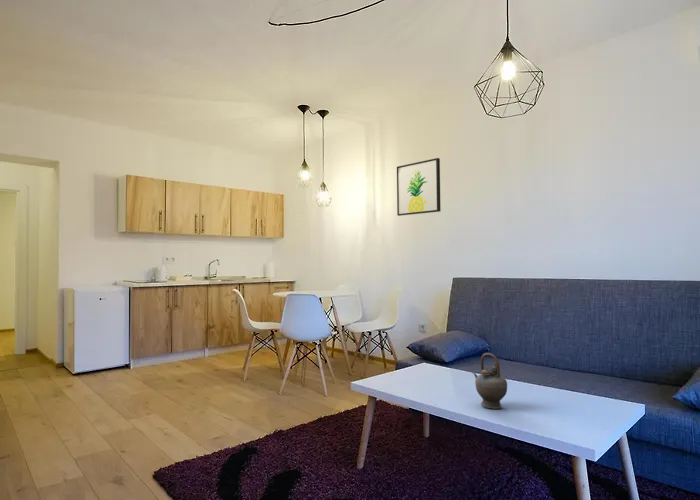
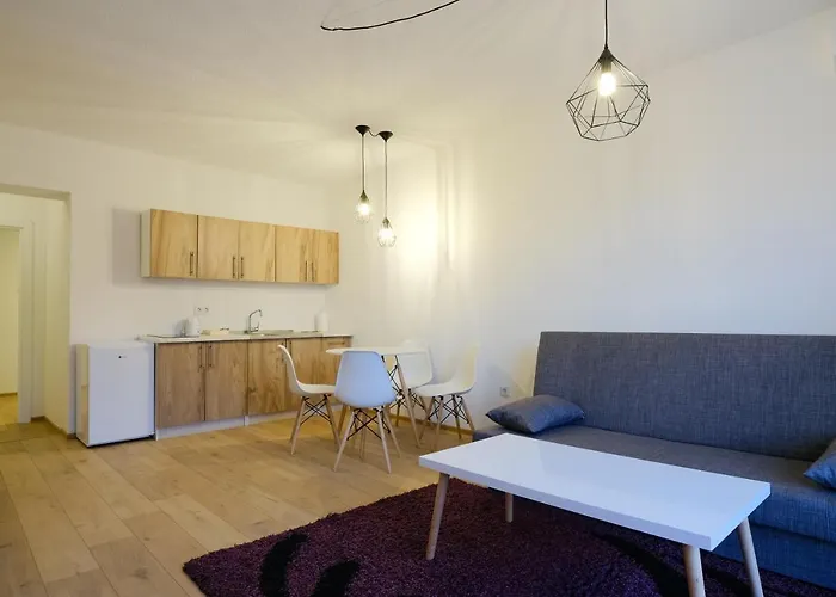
- wall art (417, 188)
- teapot (488, 378)
